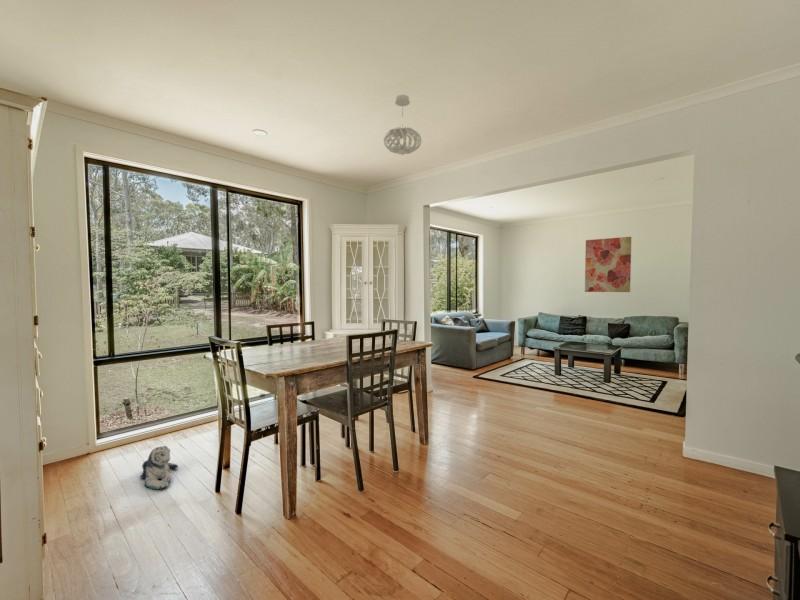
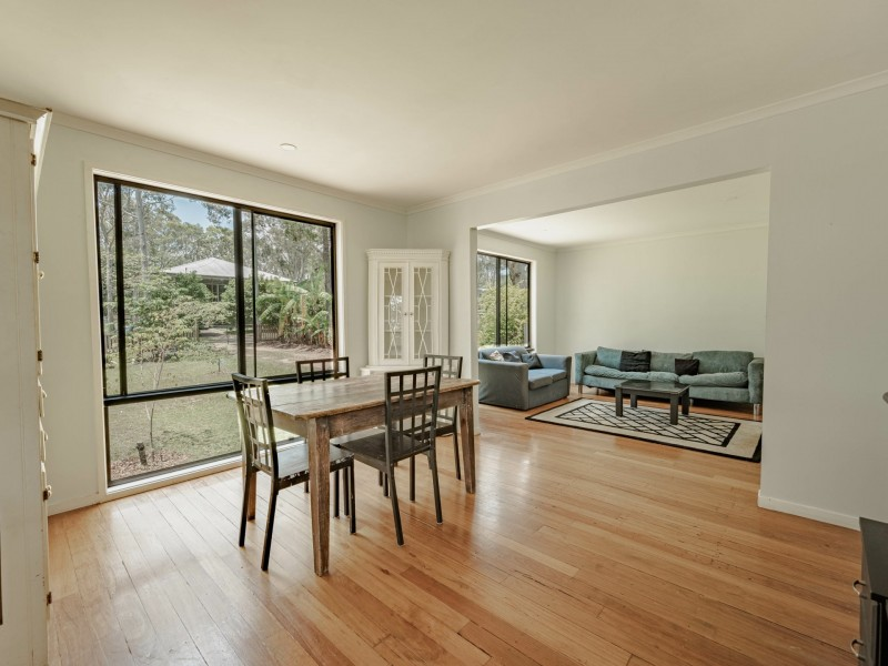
- plush toy (161, 460)
- pendant light (402, 126)
- wall art (607, 265)
